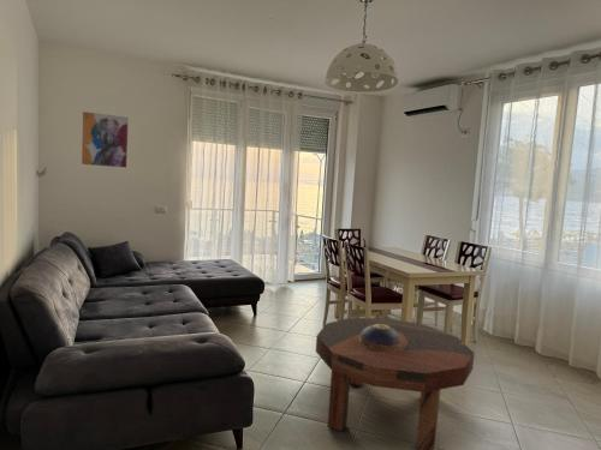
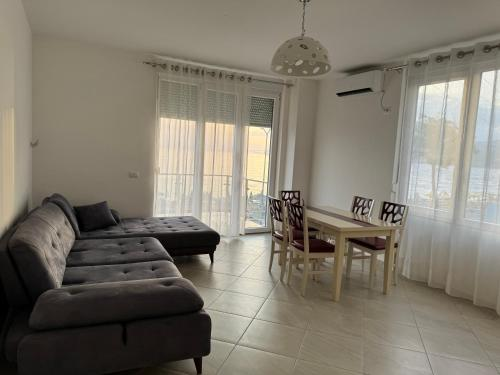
- coffee table (388, 377)
- decorative bowl (380, 332)
- wall art (105, 140)
